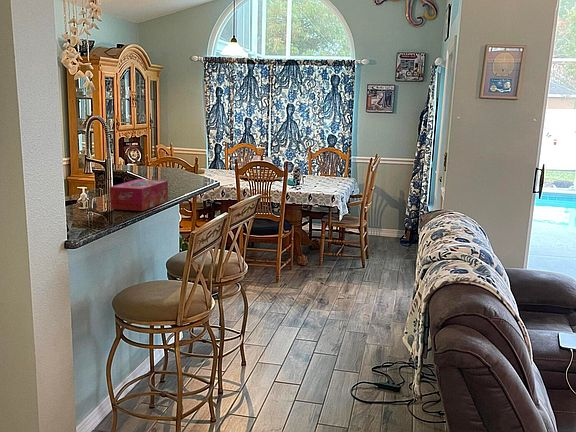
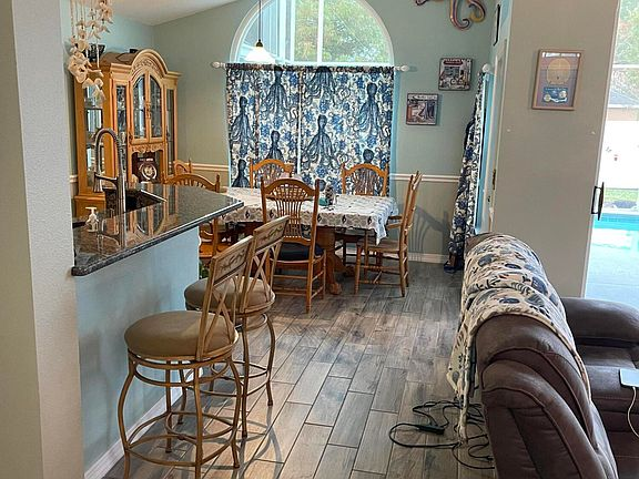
- tissue box (140, 194)
